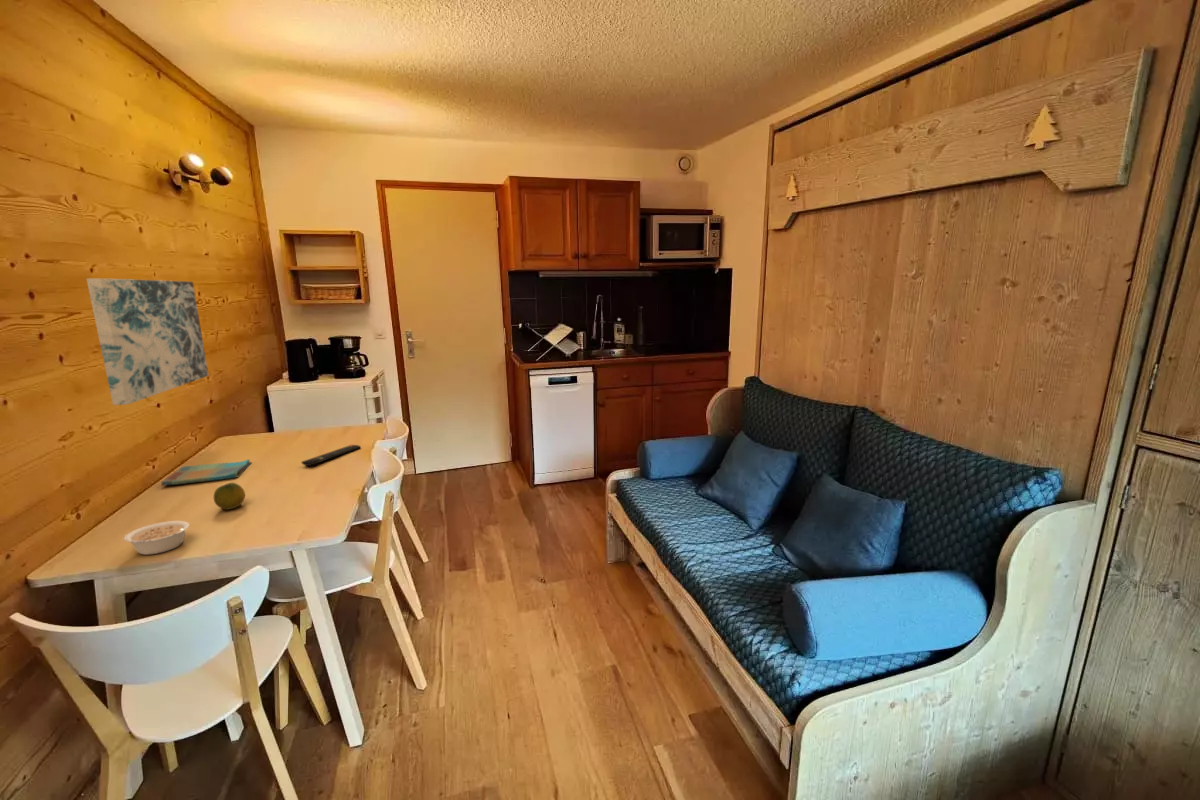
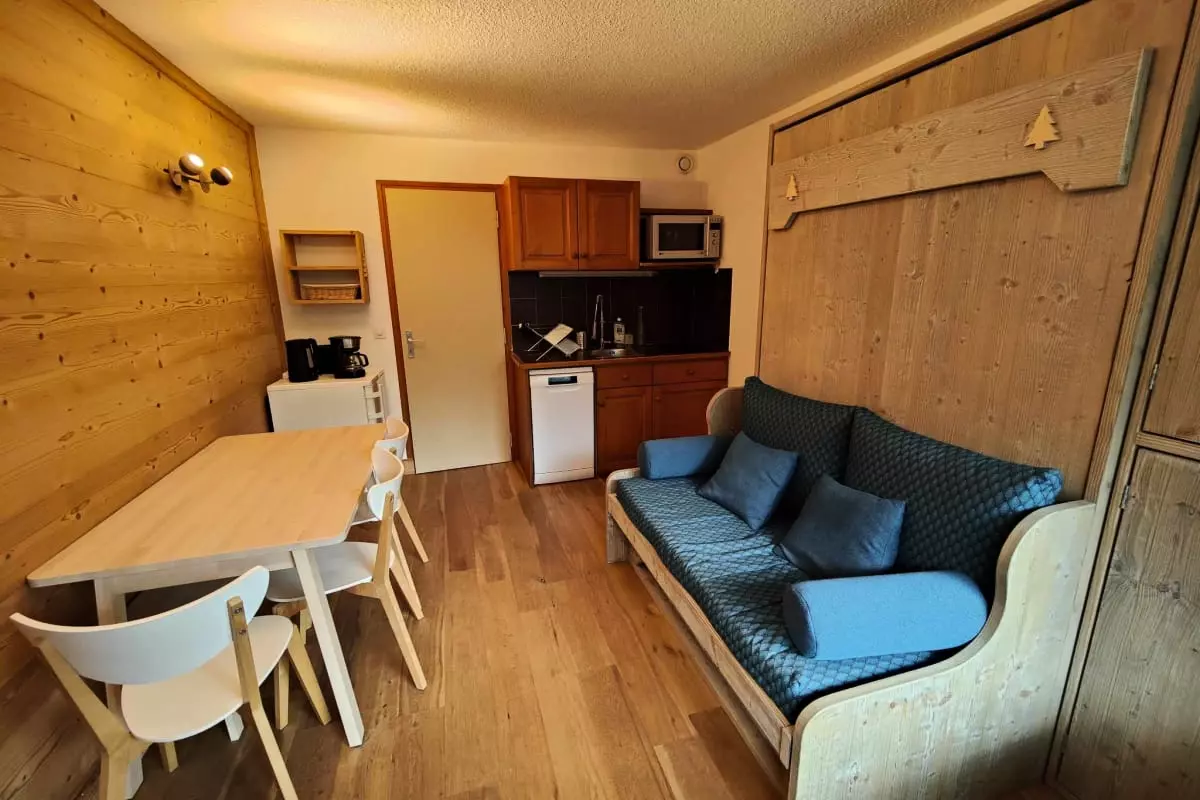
- wall art (157, 335)
- fruit (229, 495)
- legume (161, 537)
- remote control (333, 454)
- dish towel (208, 471)
